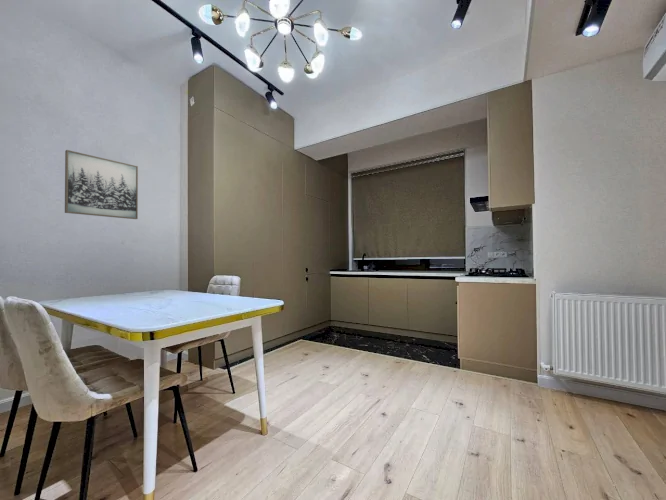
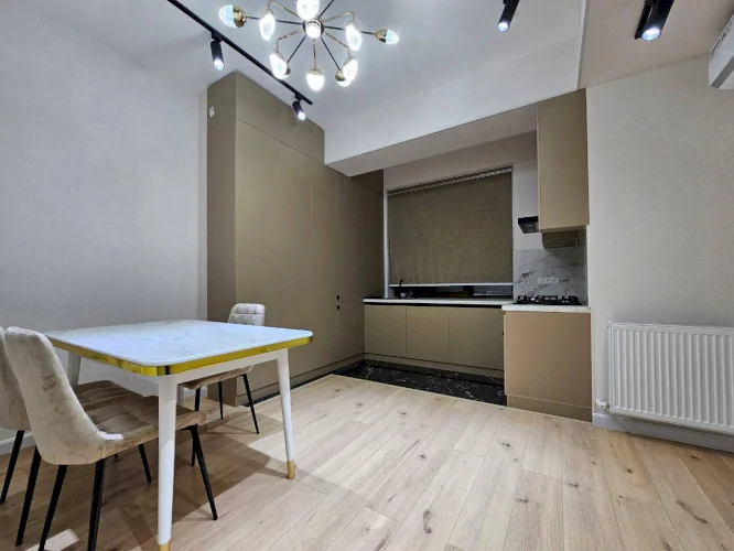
- wall art (104, 187)
